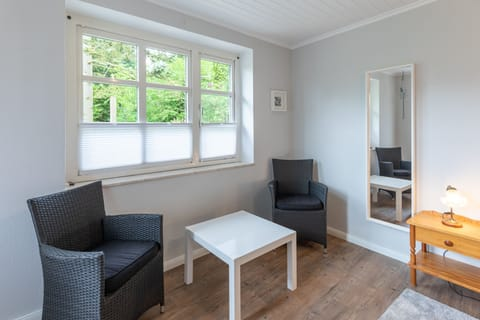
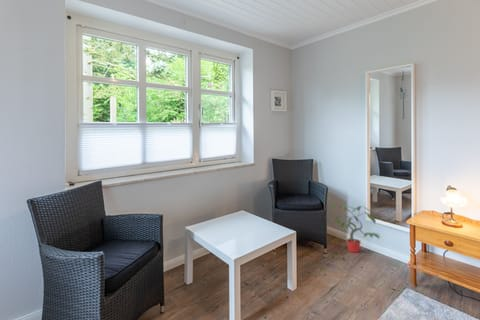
+ potted plant (354, 229)
